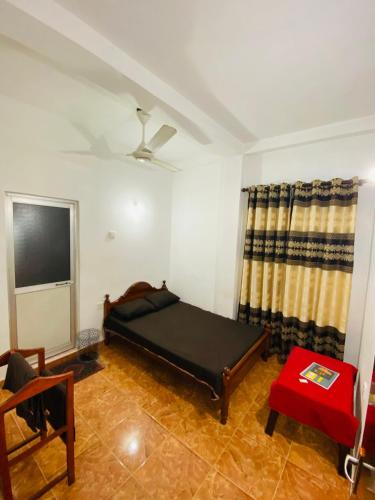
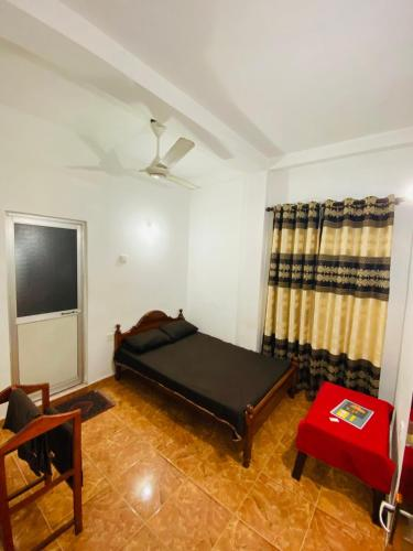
- waste bin (88, 345)
